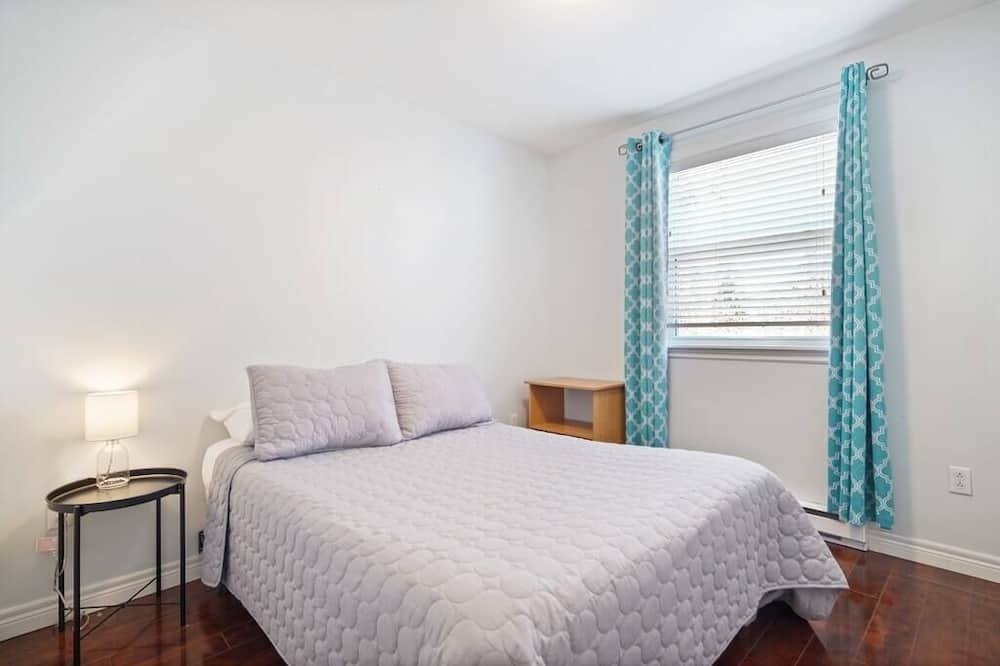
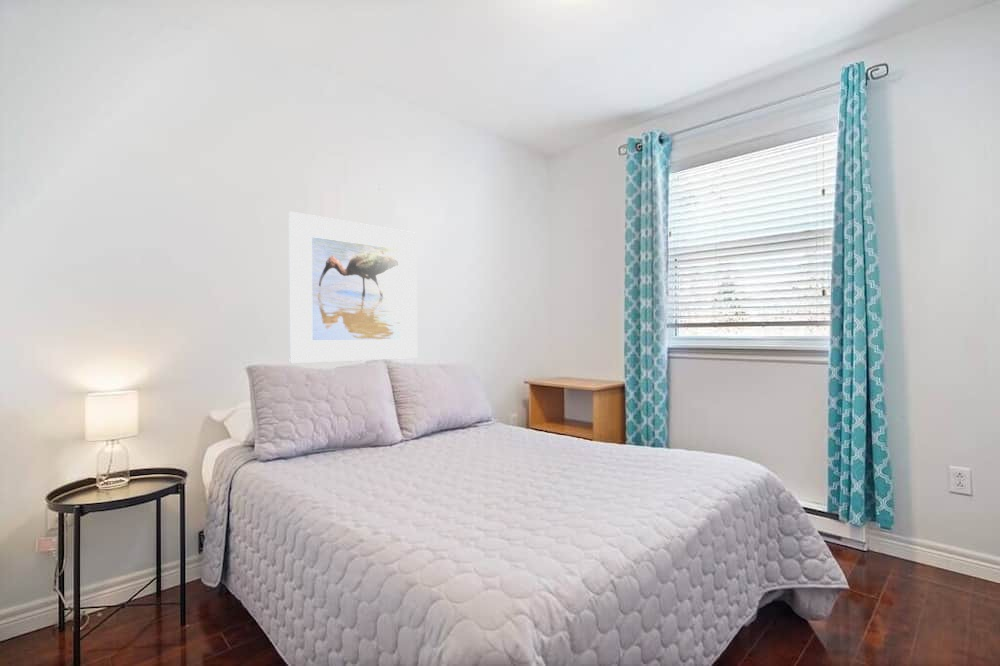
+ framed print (359, 291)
